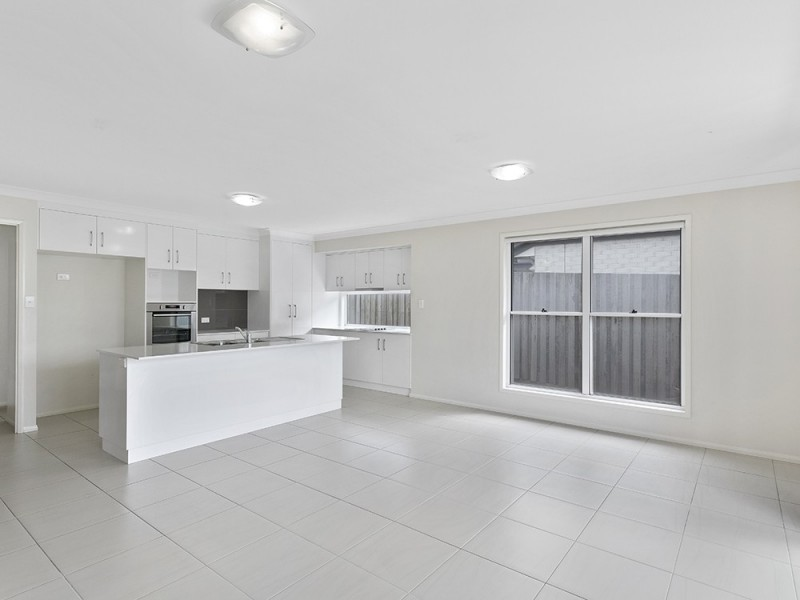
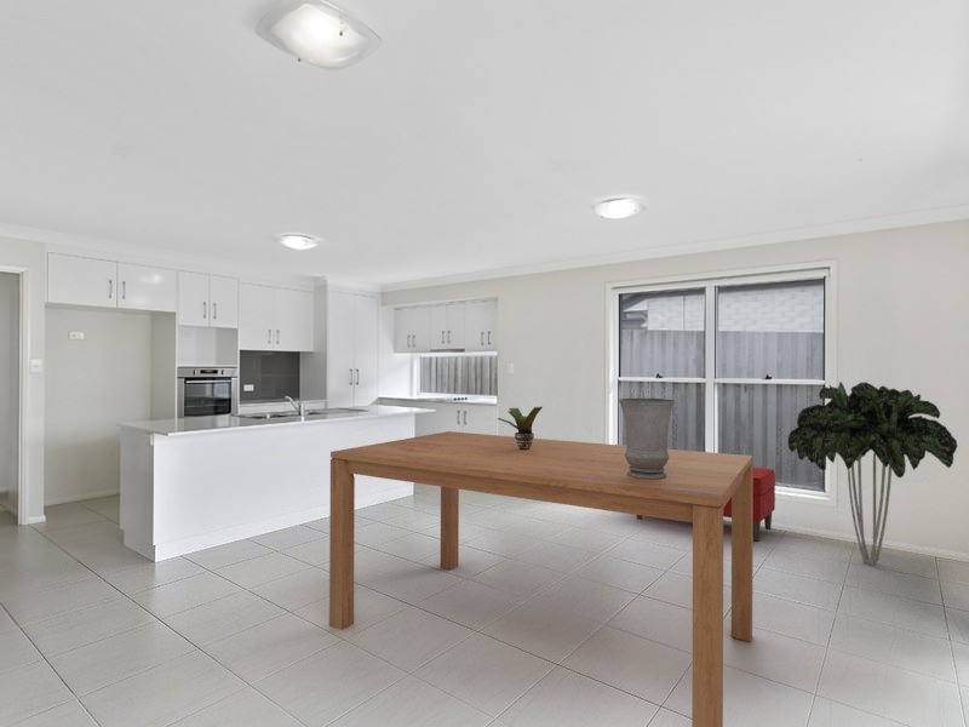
+ bench (724, 505)
+ indoor plant (873, 471)
+ vase (646, 436)
+ dining table (541, 500)
+ potted plant (524, 427)
